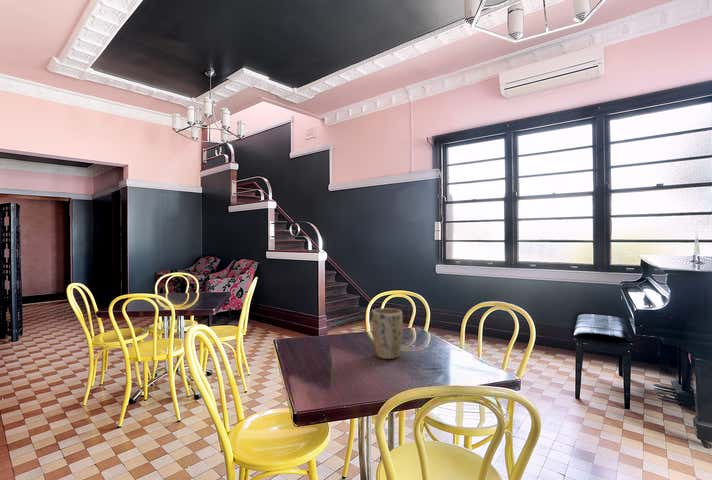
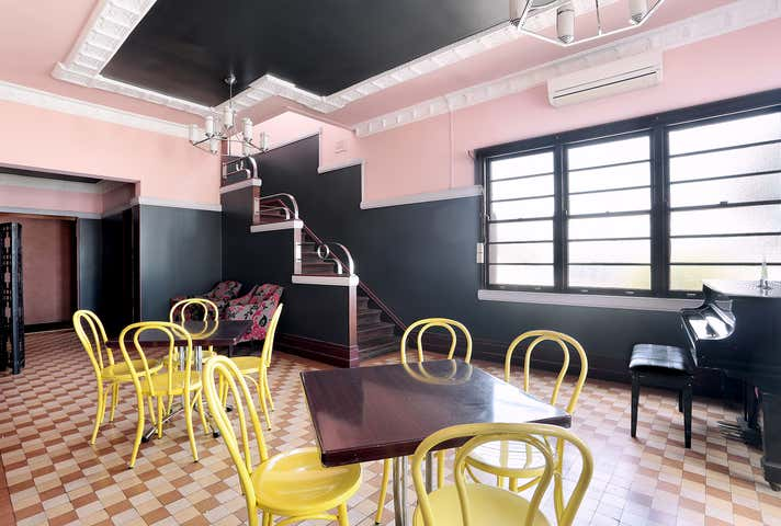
- plant pot (387, 333)
